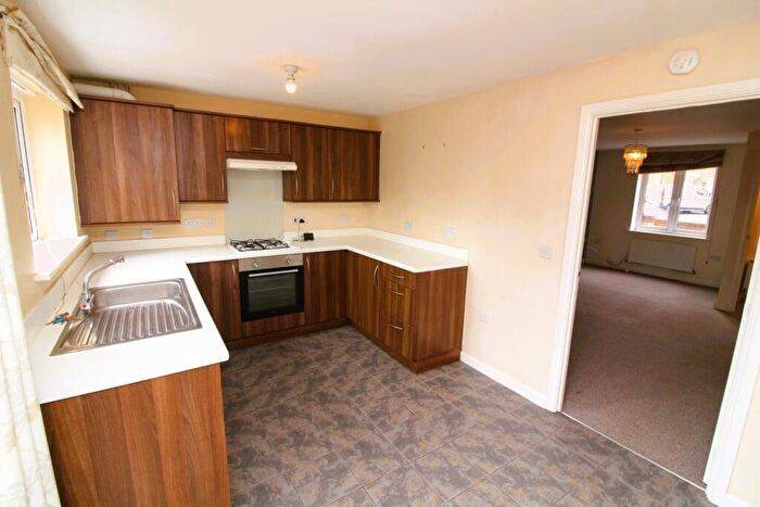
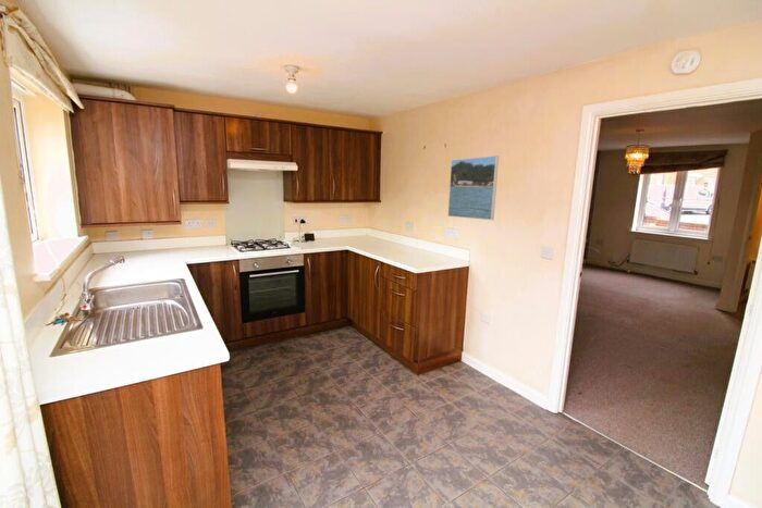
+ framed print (471, 188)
